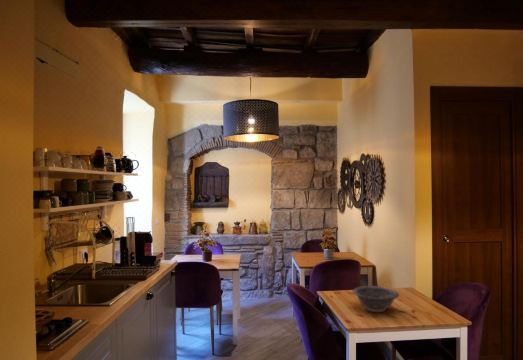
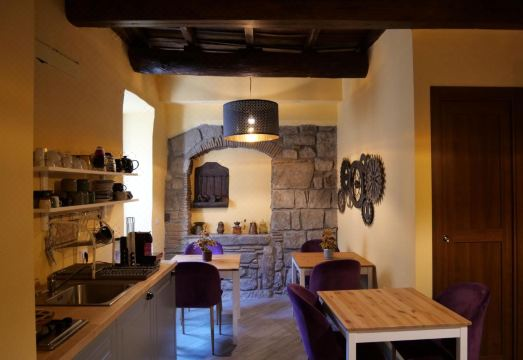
- decorative bowl (375, 300)
